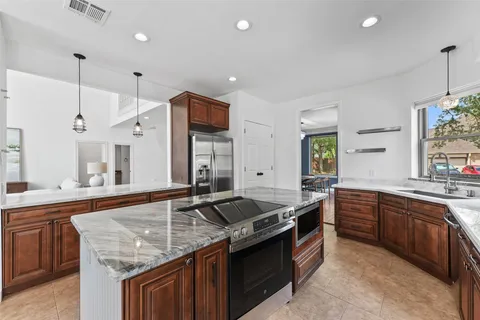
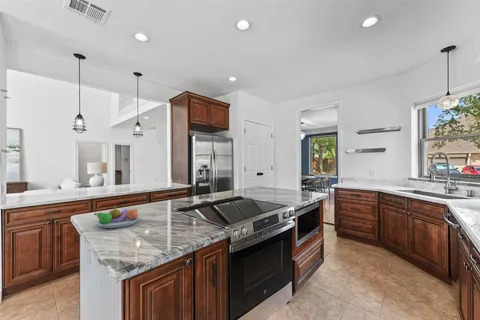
+ fruit bowl (117, 215)
